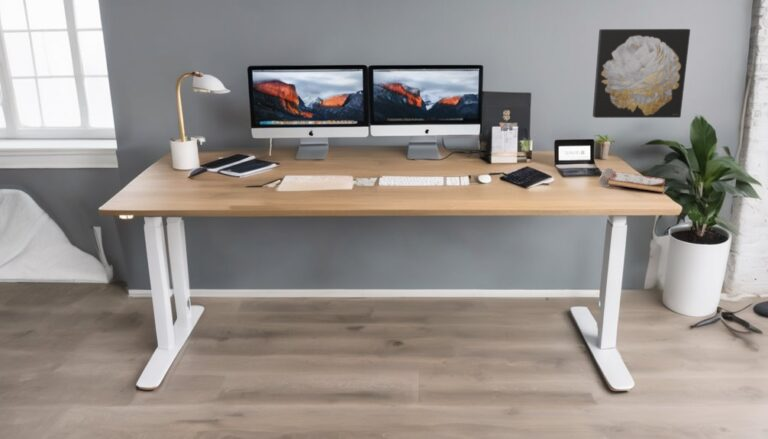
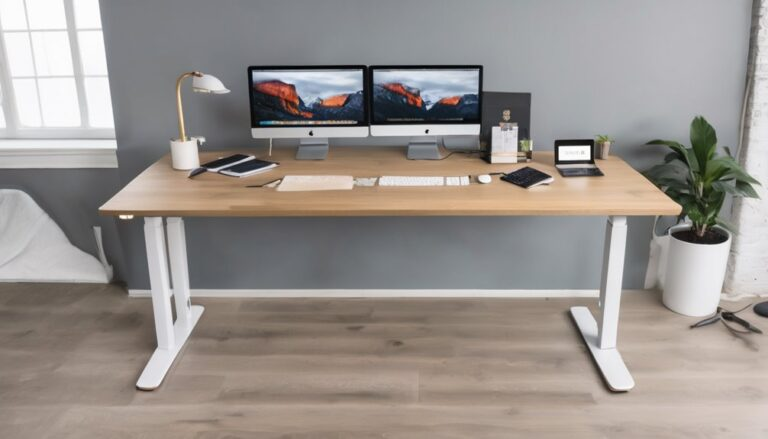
- diary (632, 179)
- wall art (640, 73)
